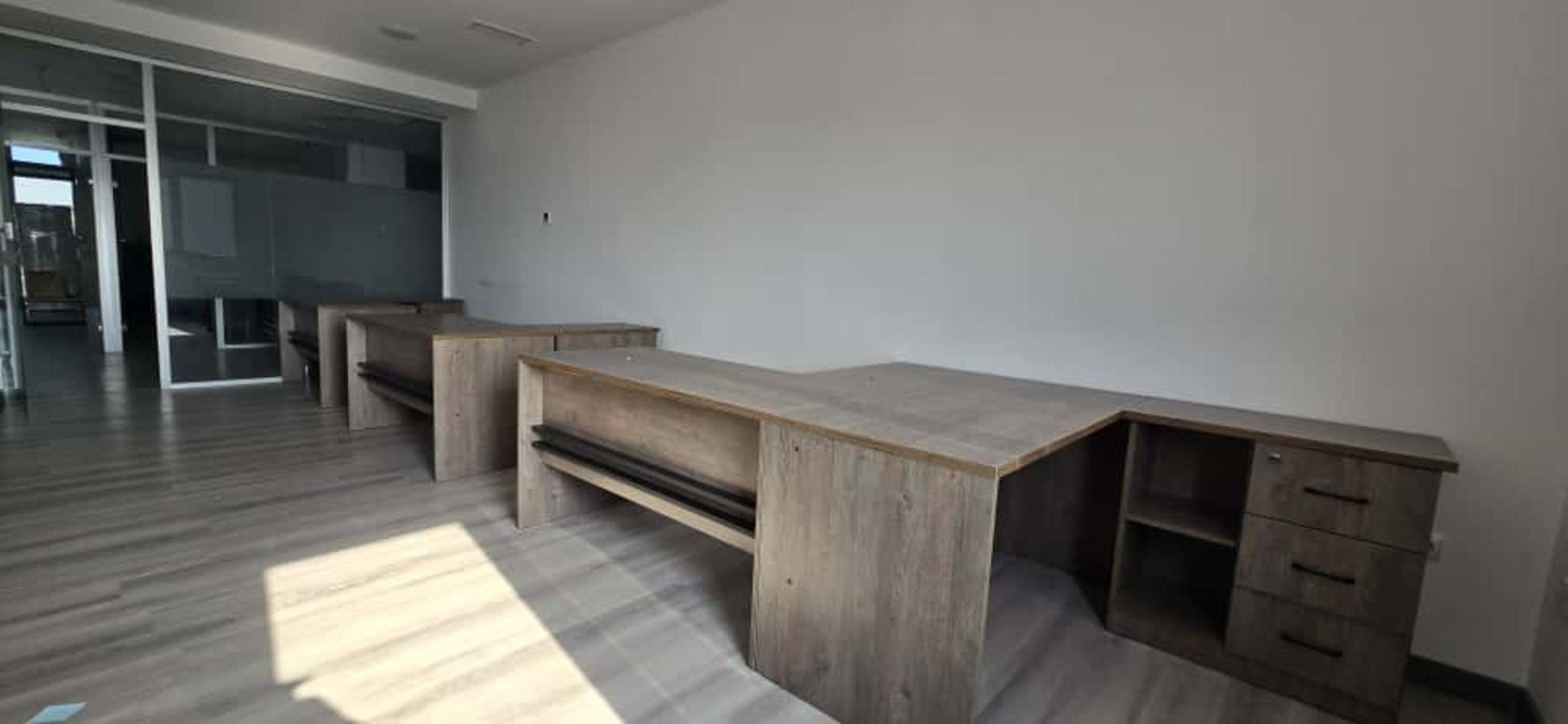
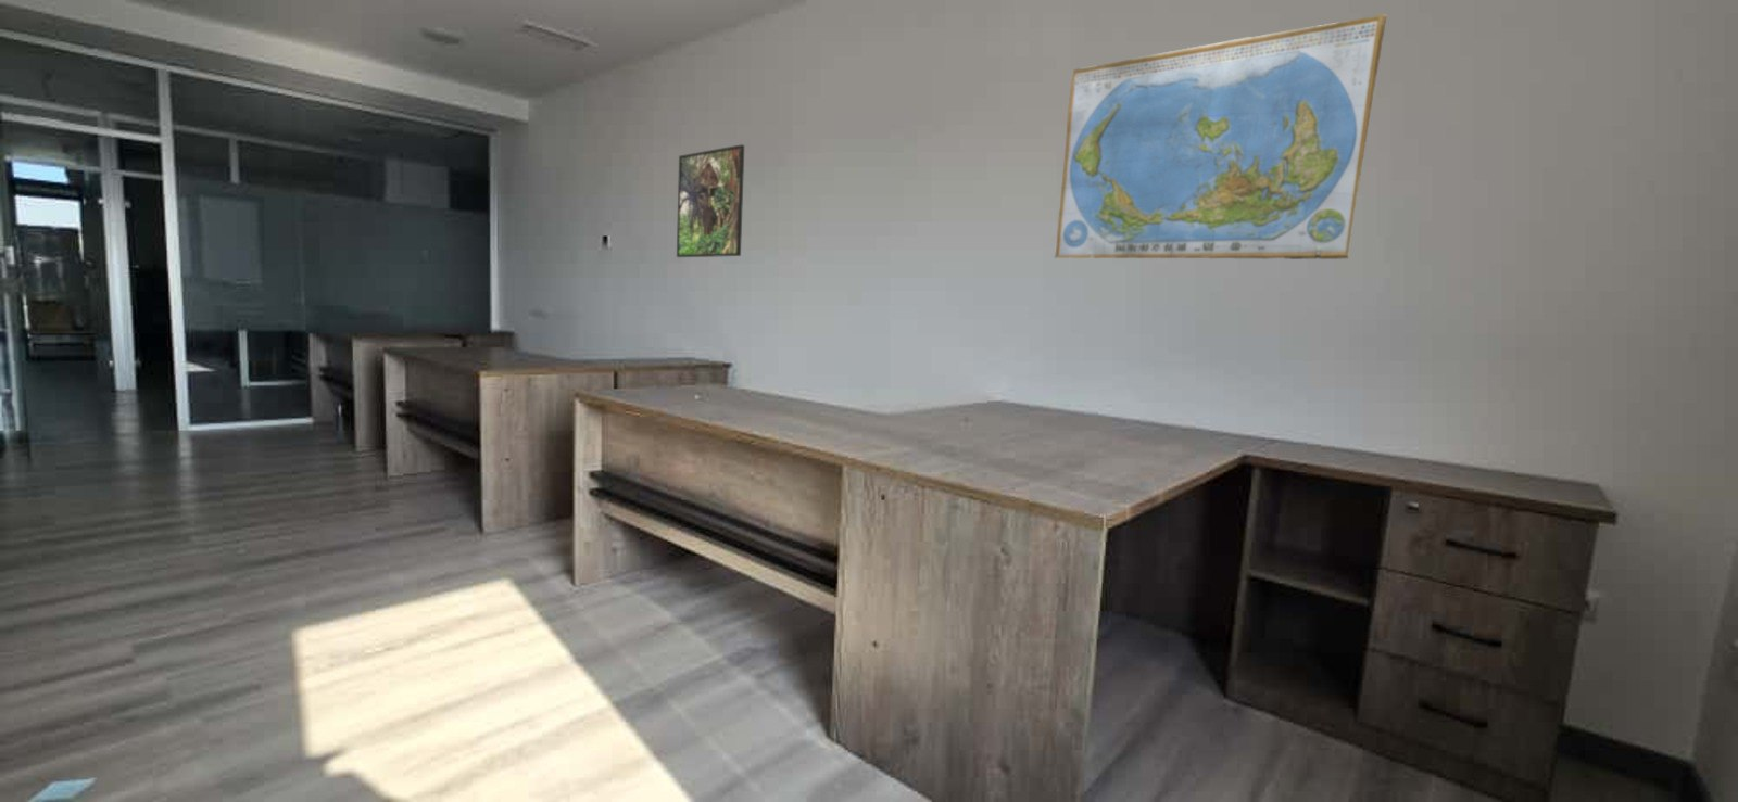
+ world map (1196, 153)
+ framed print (708, 204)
